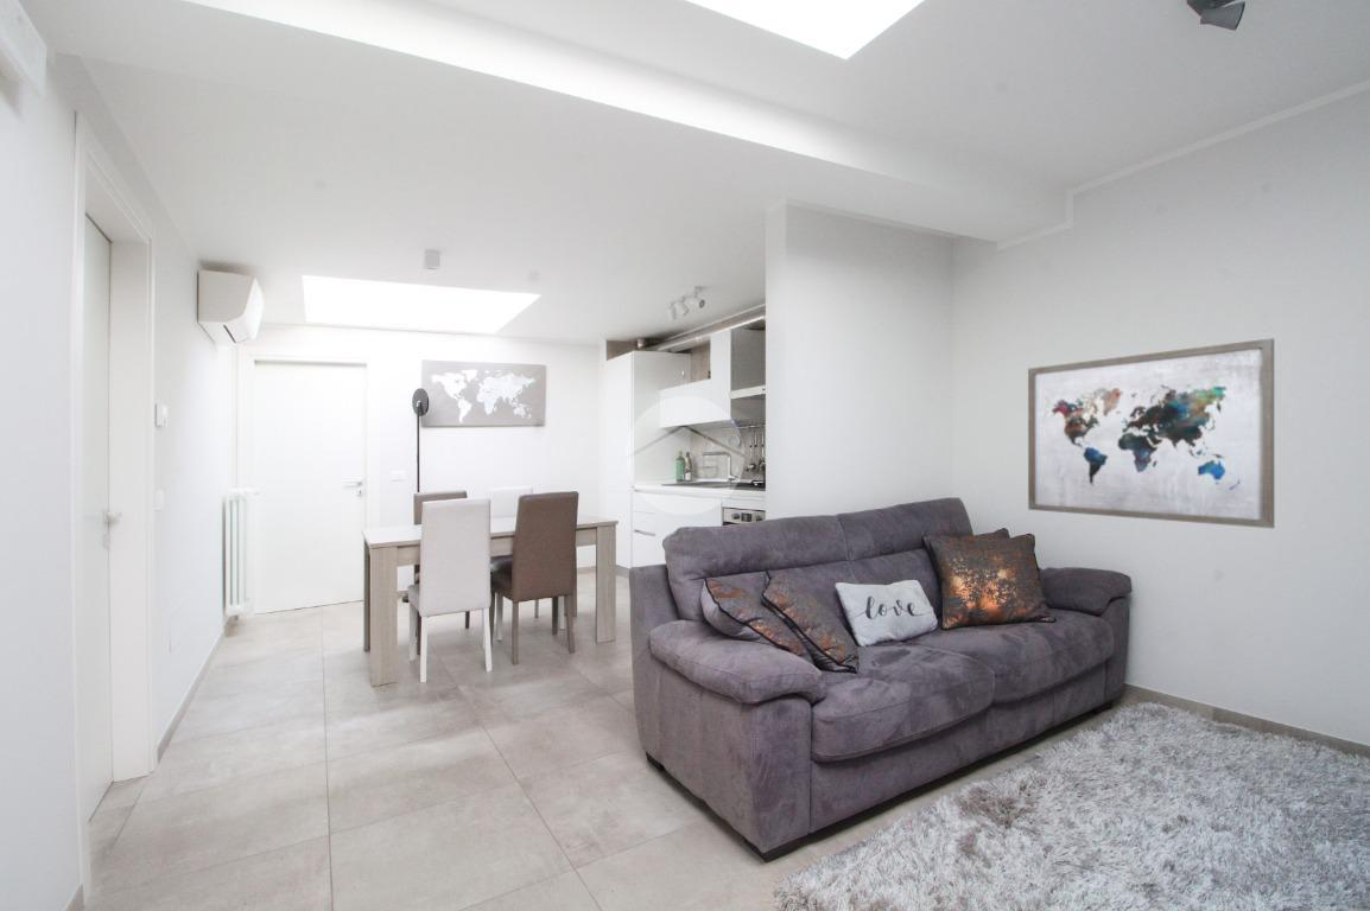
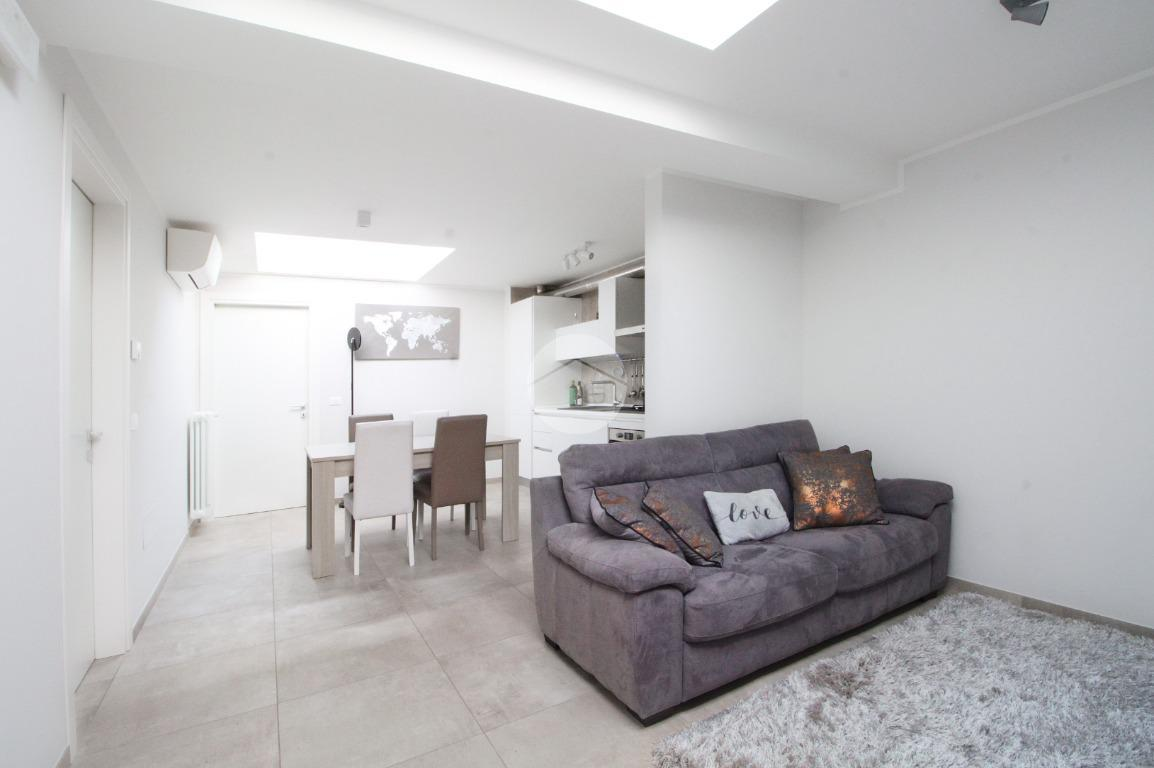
- wall art (1133, 437)
